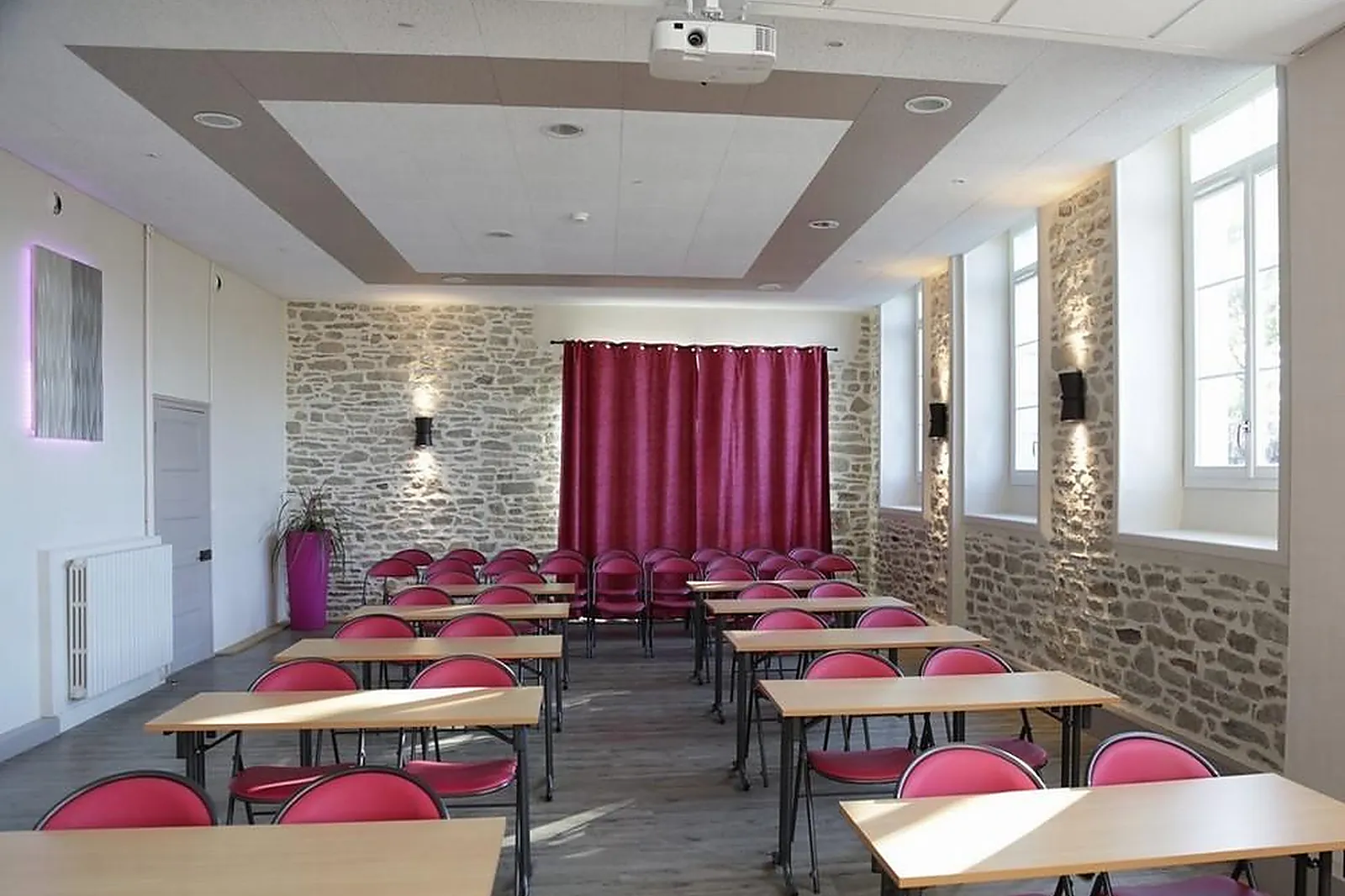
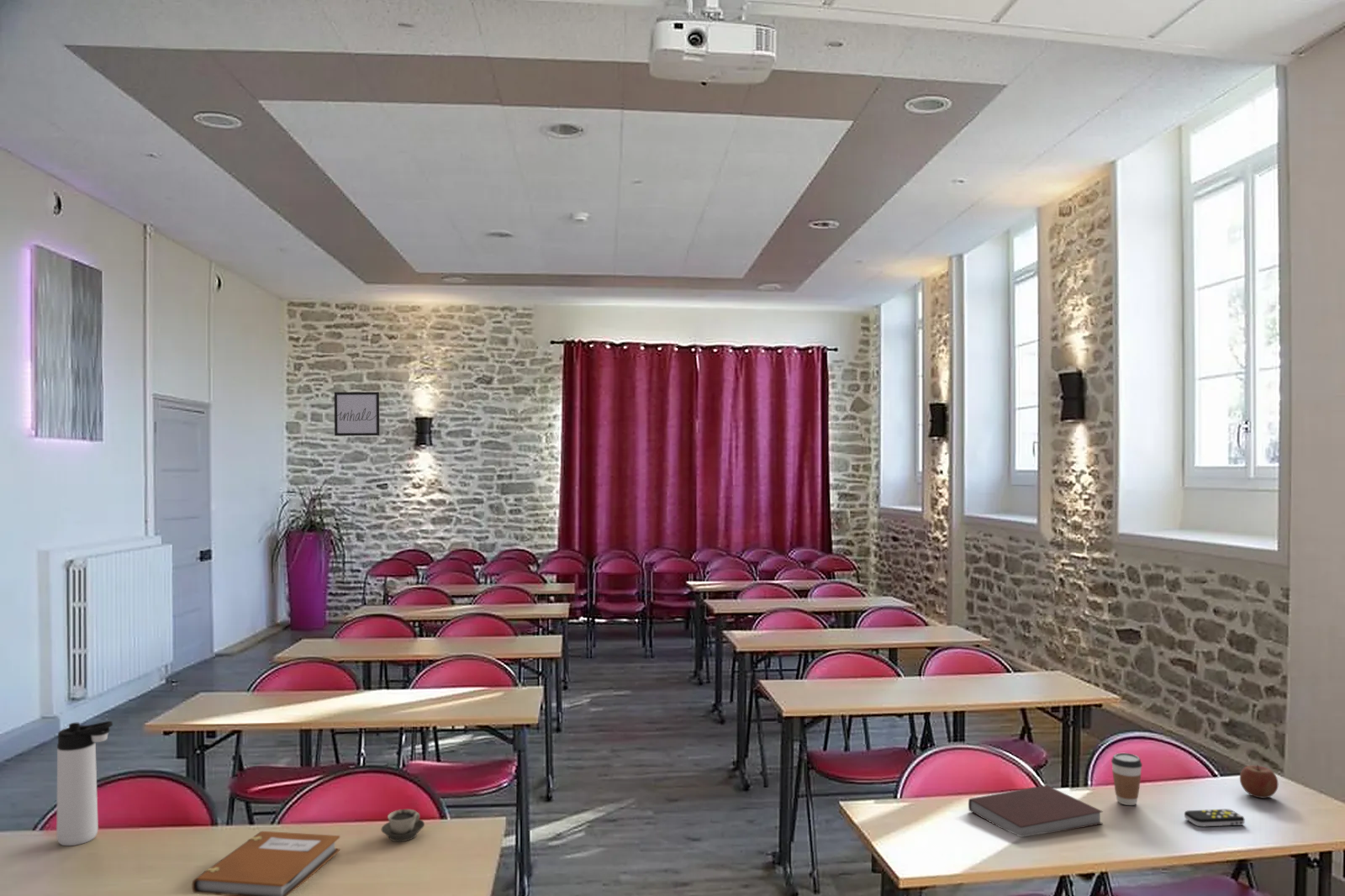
+ coffee cup (1126, 779)
+ thermos bottle (85, 781)
+ cup (403, 825)
+ notebook (271, 862)
+ wall art (356, 414)
+ remote control (1214, 817)
+ notebook (1034, 810)
+ apple (1258, 780)
